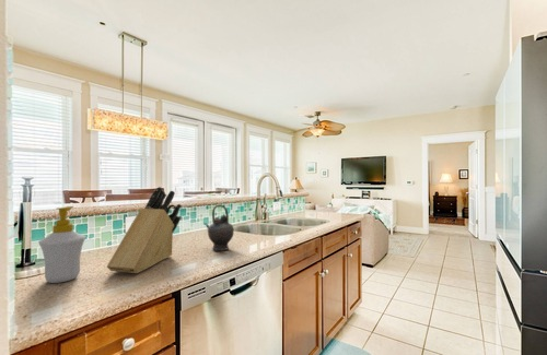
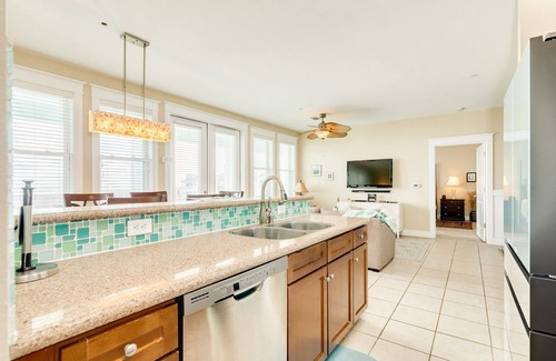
- knife block (150, 224)
- soap bottle (62, 242)
- teapot (218, 226)
